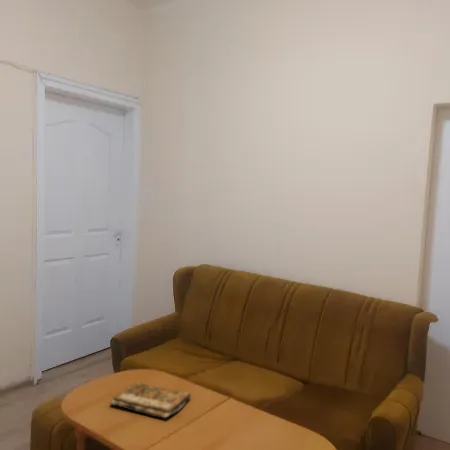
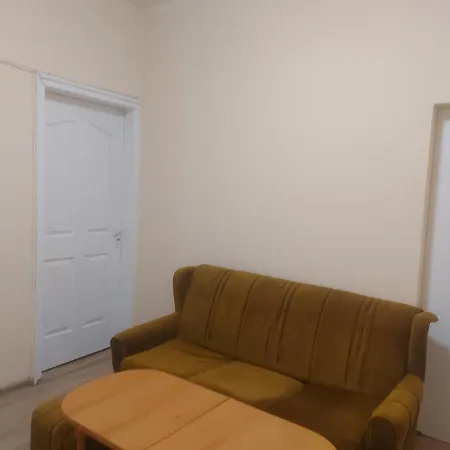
- book (151, 398)
